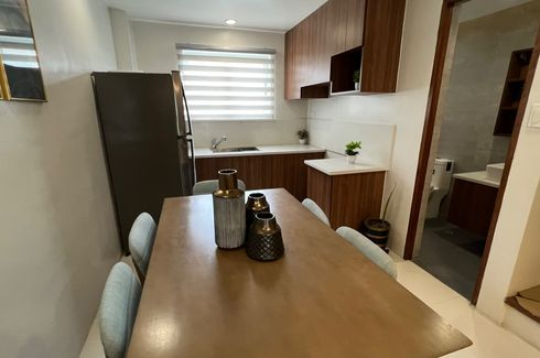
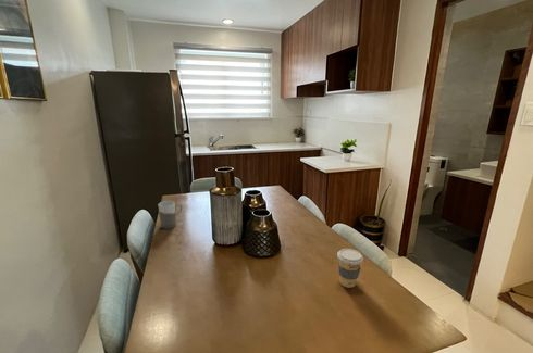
+ coffee cup (348, 268)
+ mug (171, 213)
